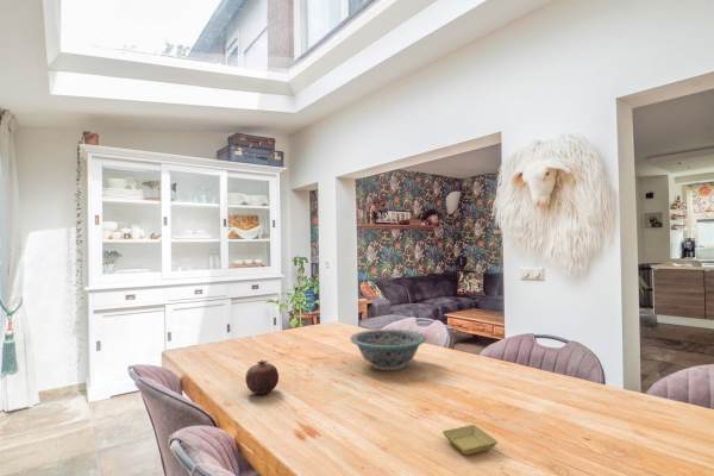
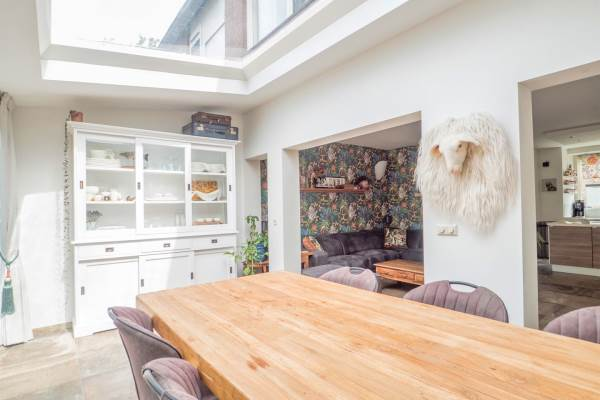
- saucer (469, 440)
- decorative bowl (388, 351)
- fruit (262, 376)
